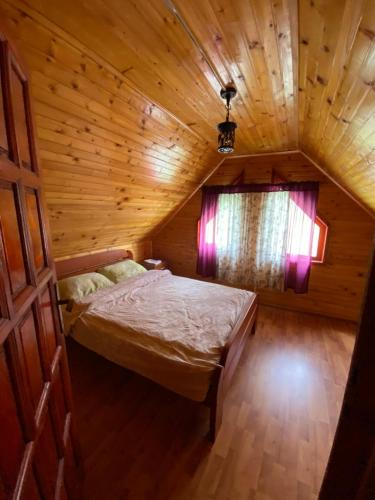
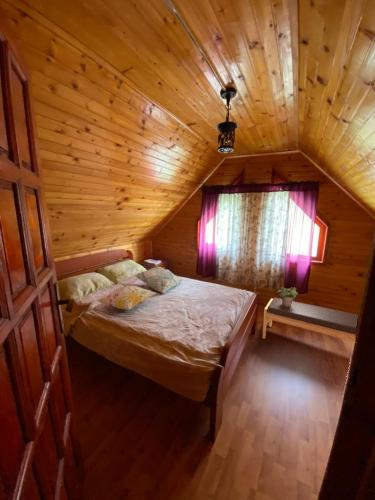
+ bench (316, 329)
+ decorative pillow (127, 296)
+ decorative pillow (159, 279)
+ potted plant (287, 296)
